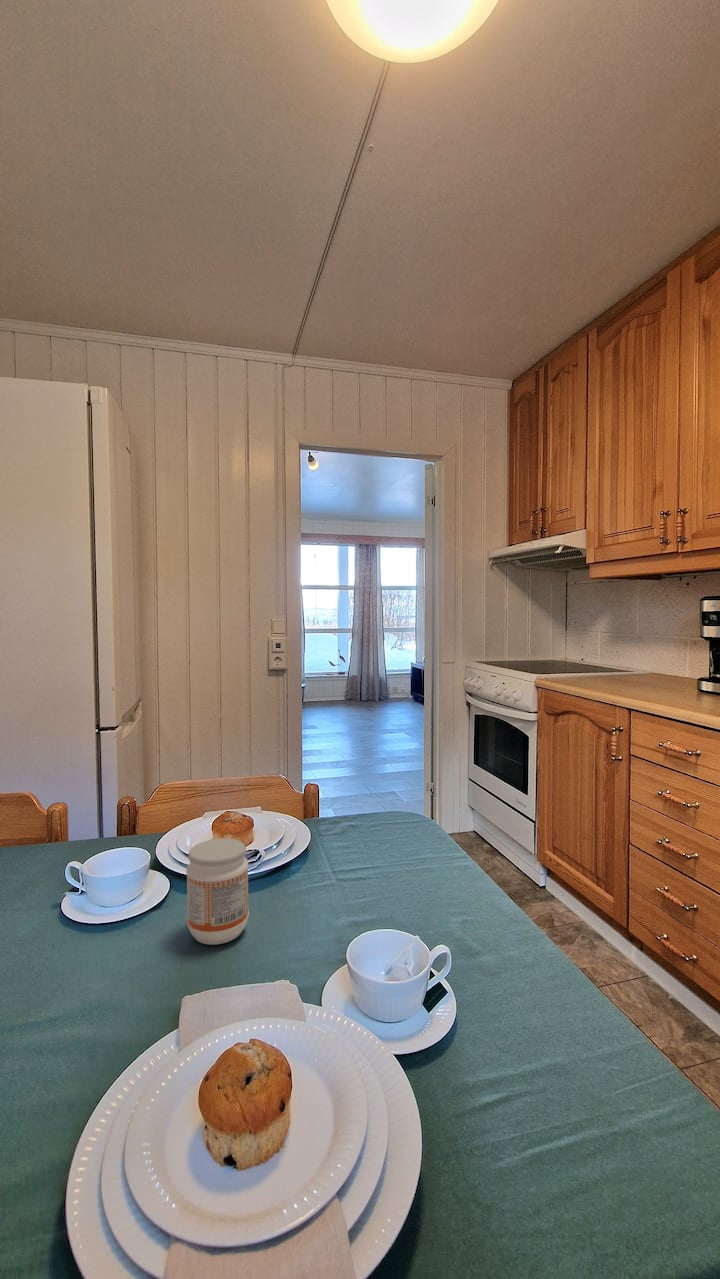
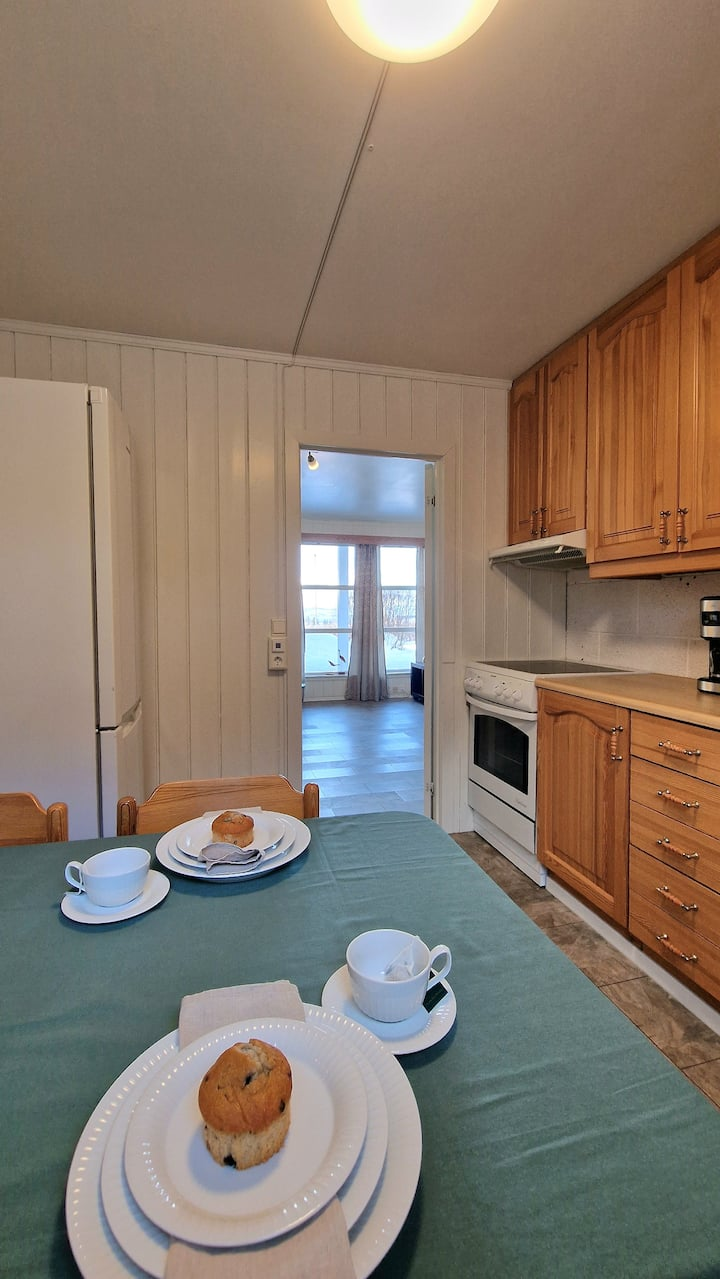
- jam (218, 890)
